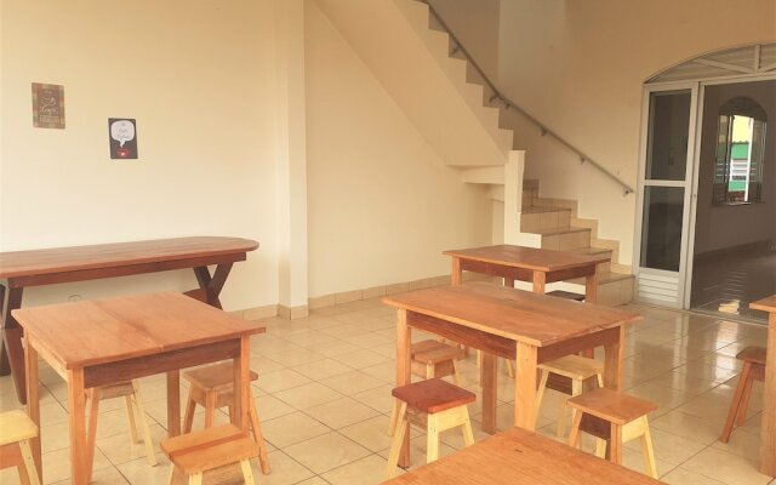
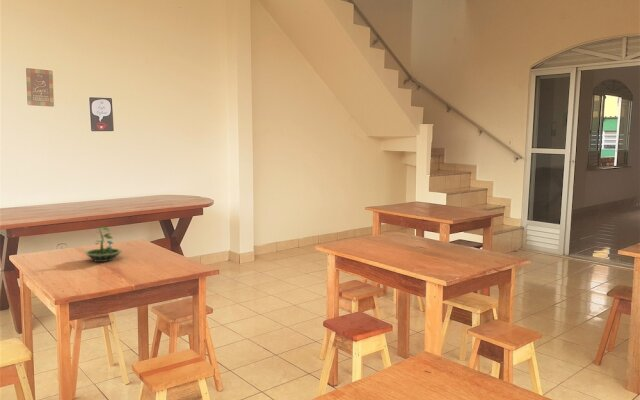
+ terrarium (101, 233)
